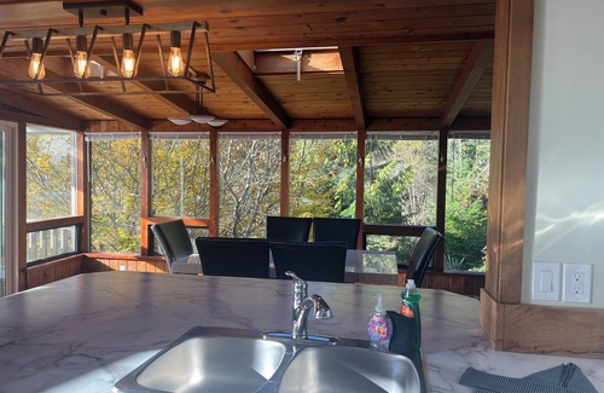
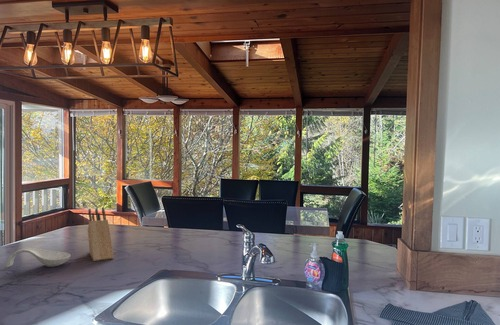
+ knife block (99, 232)
+ spoon rest (39, 256)
